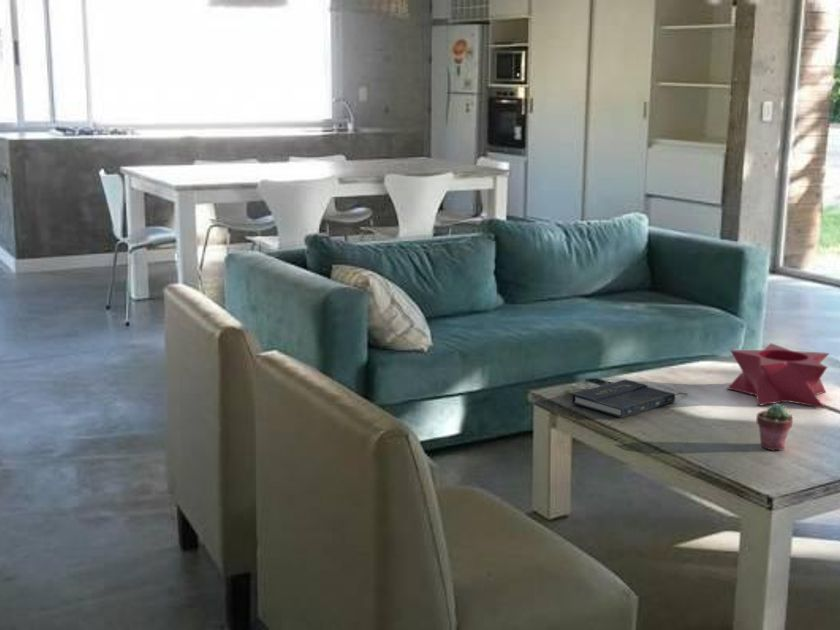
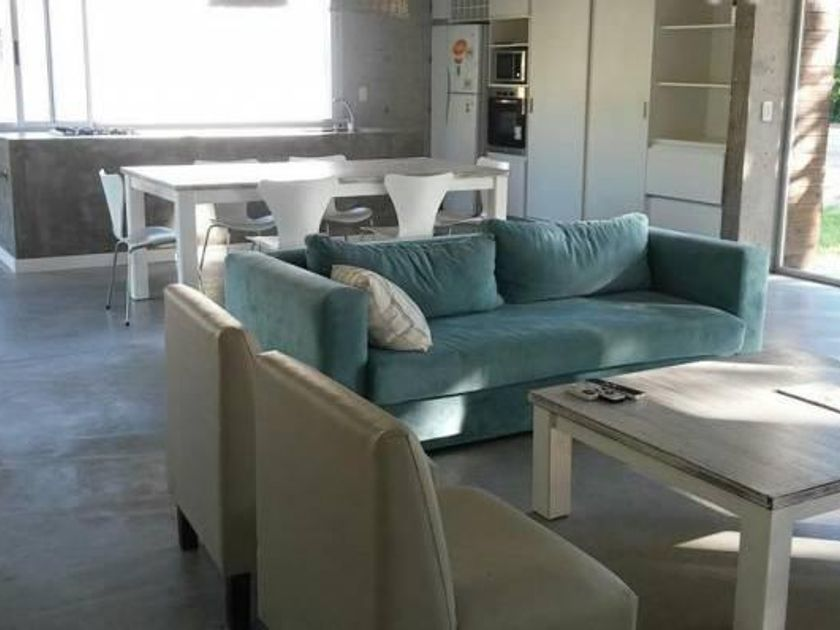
- book (633, 394)
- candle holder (780, 373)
- potted succulent (774, 425)
